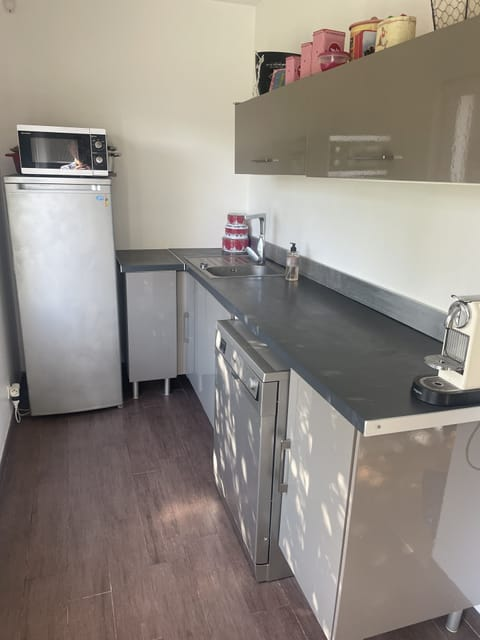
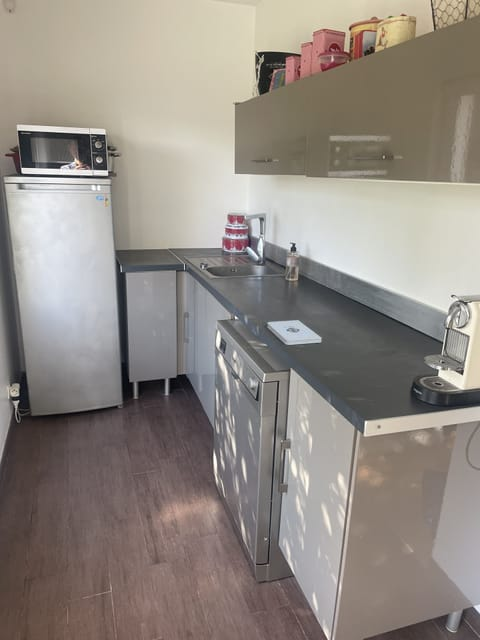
+ notepad (292, 331)
